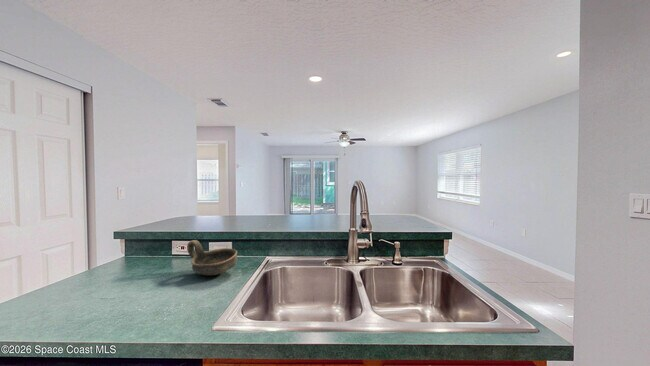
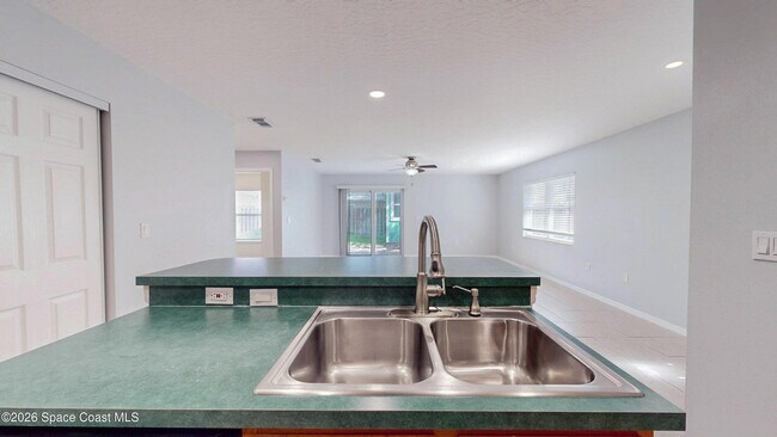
- oil lamp (211, 256)
